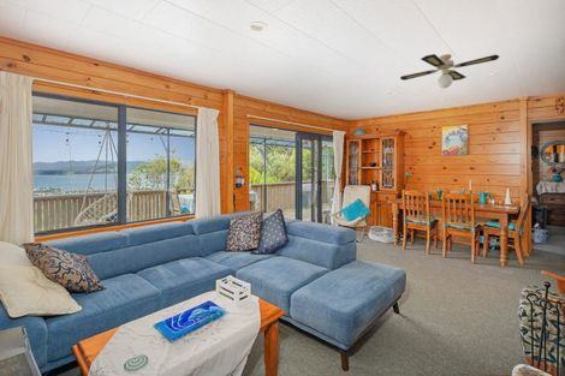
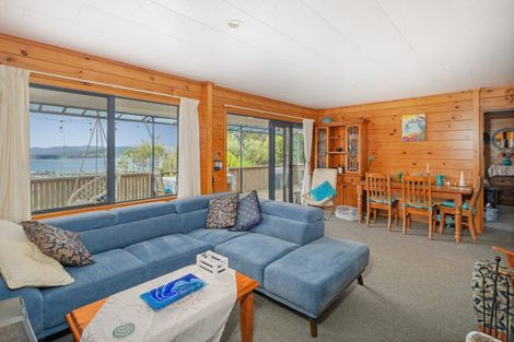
- ceiling fan (445, 72)
